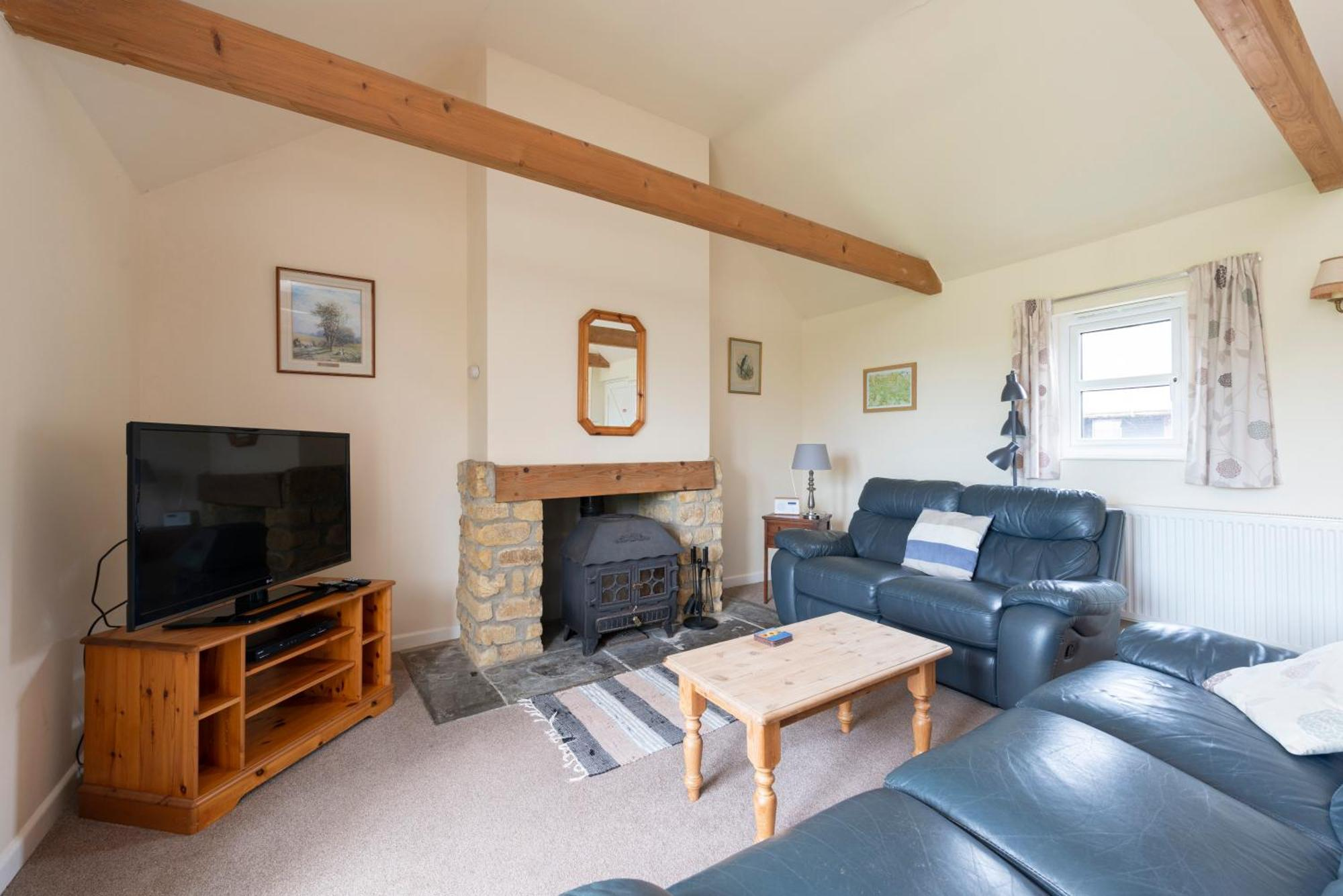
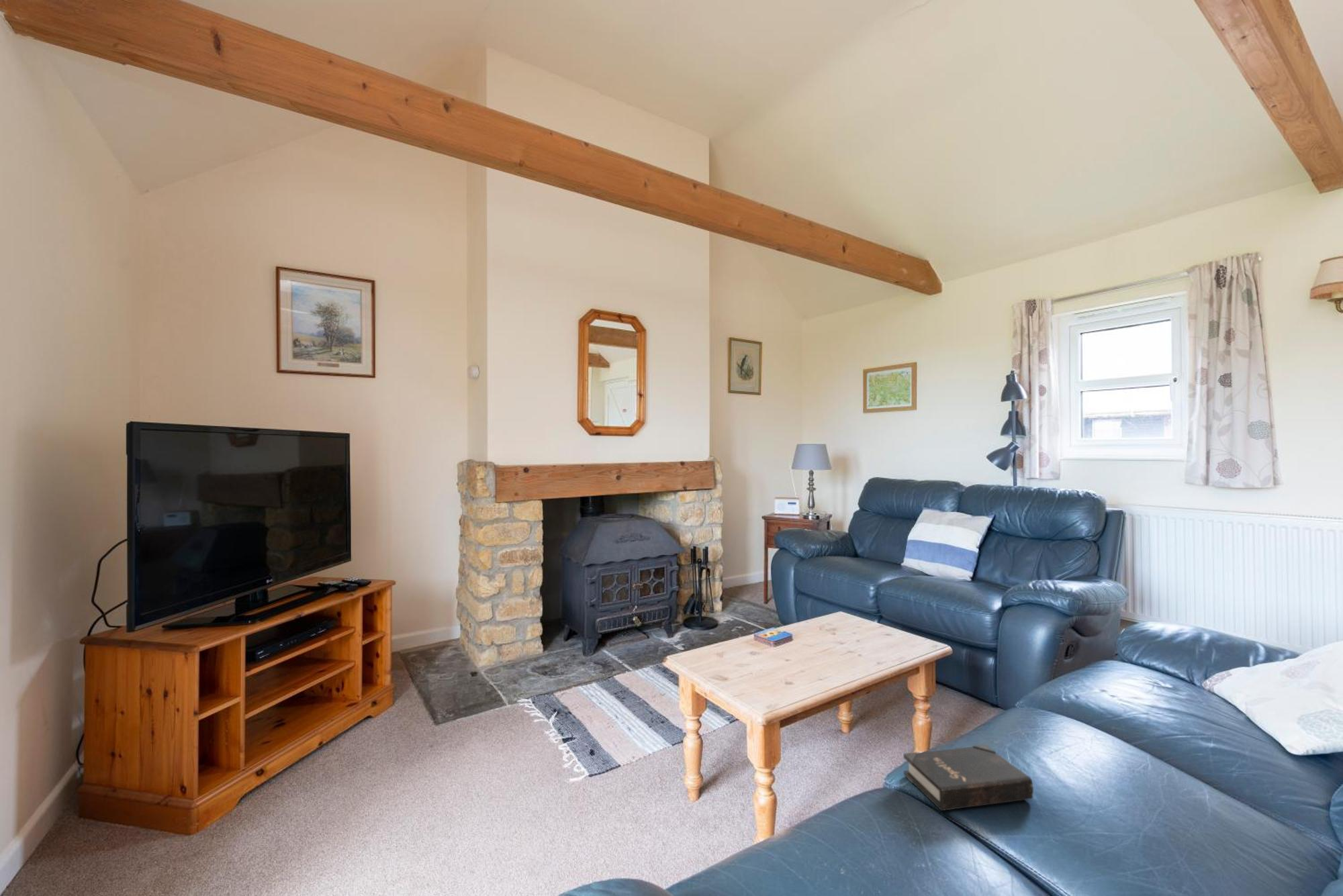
+ hardback book (966, 777)
